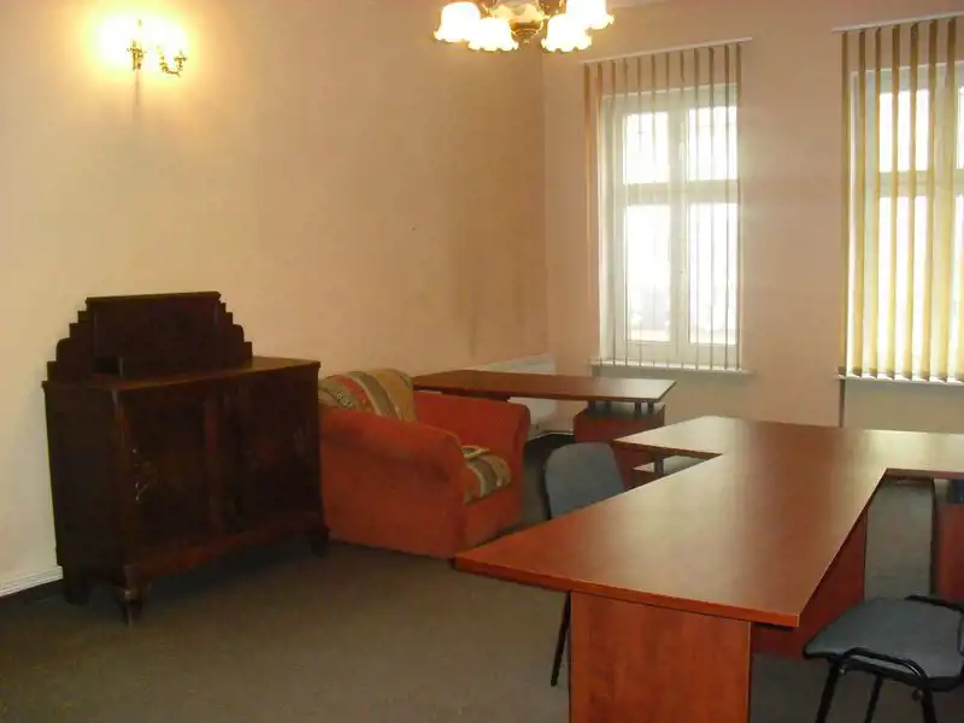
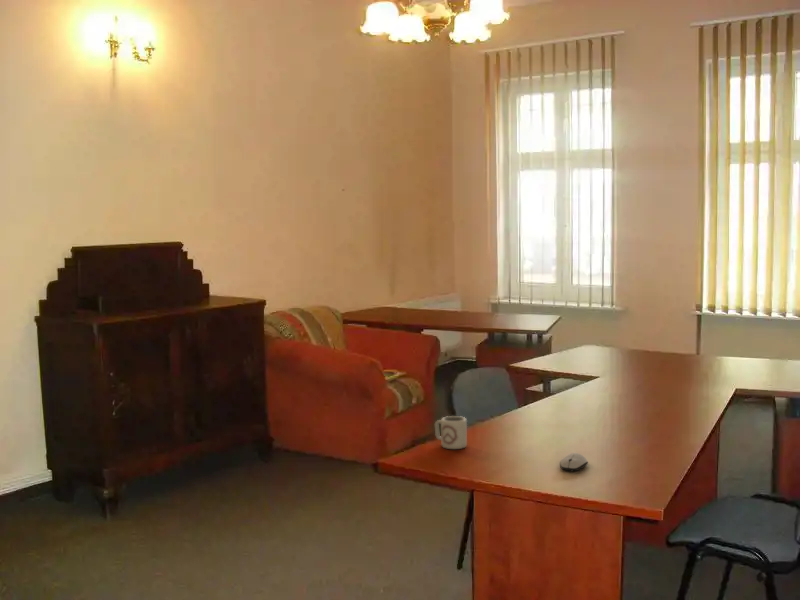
+ cup (450, 431)
+ computer mouse (573, 460)
